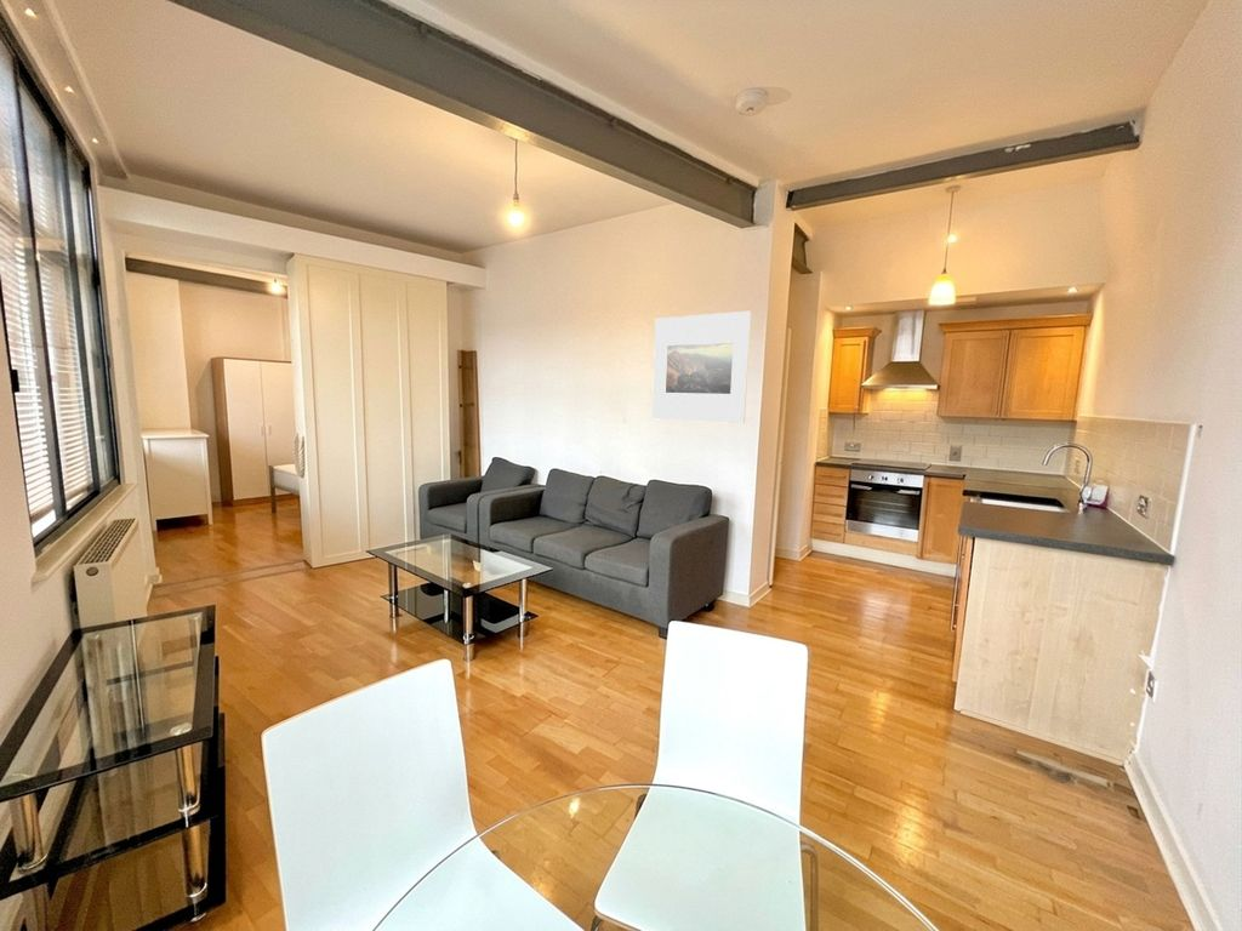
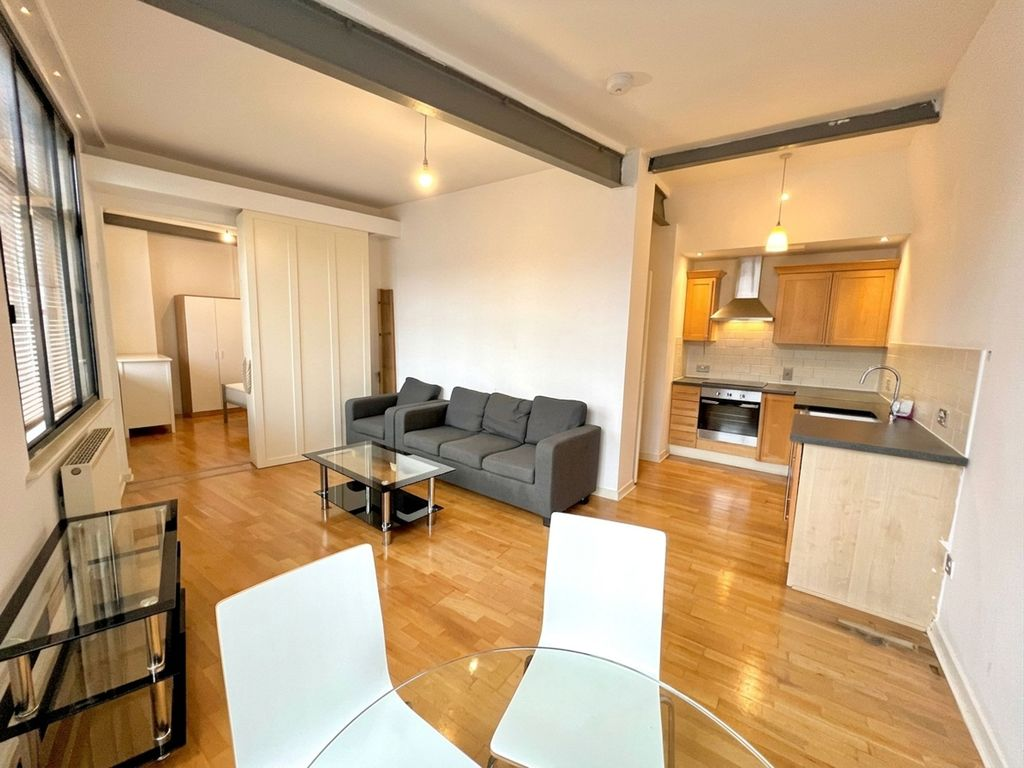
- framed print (697, 369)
